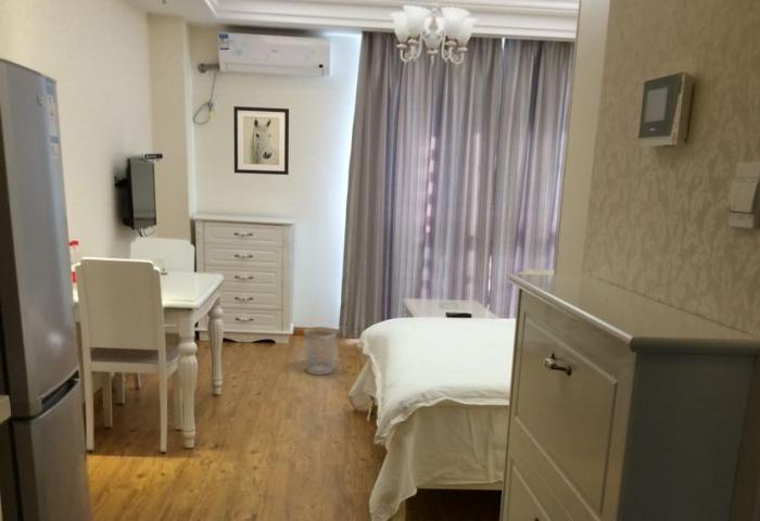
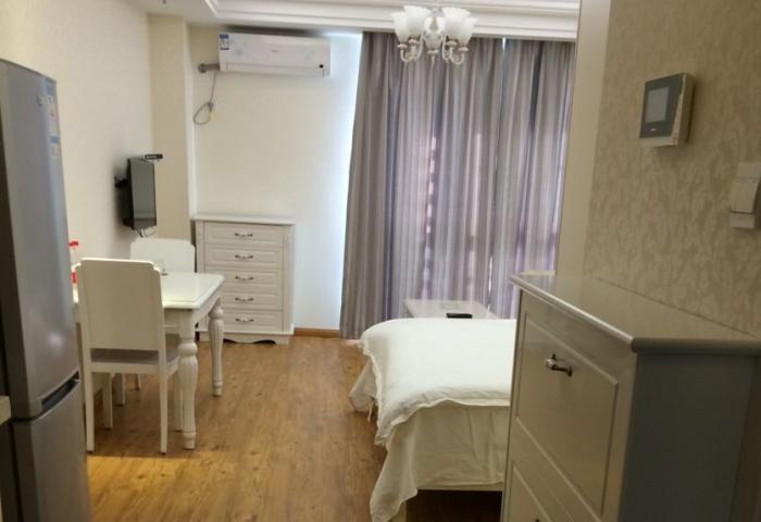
- wall art (261, 141)
- wastebasket (319, 351)
